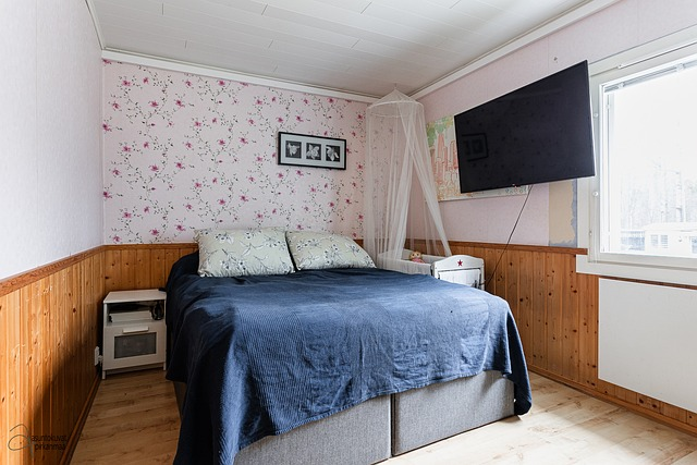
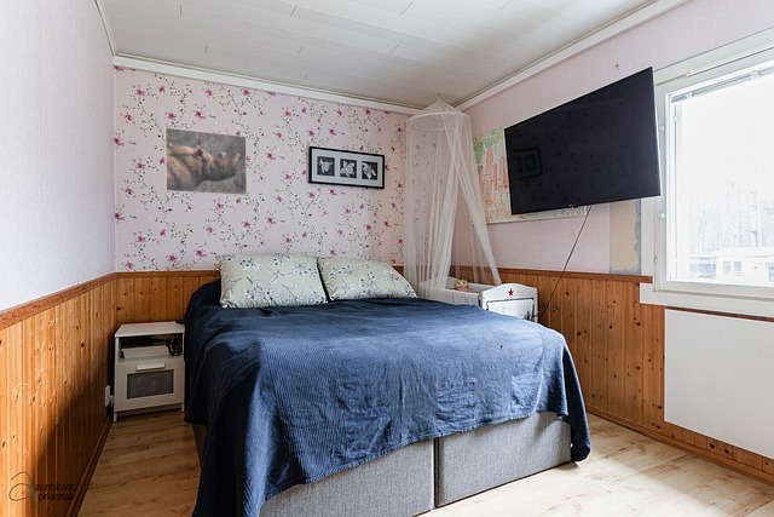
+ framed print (207, 162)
